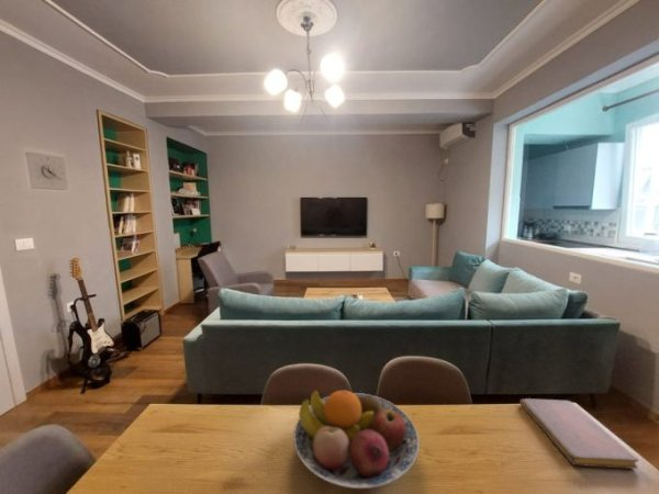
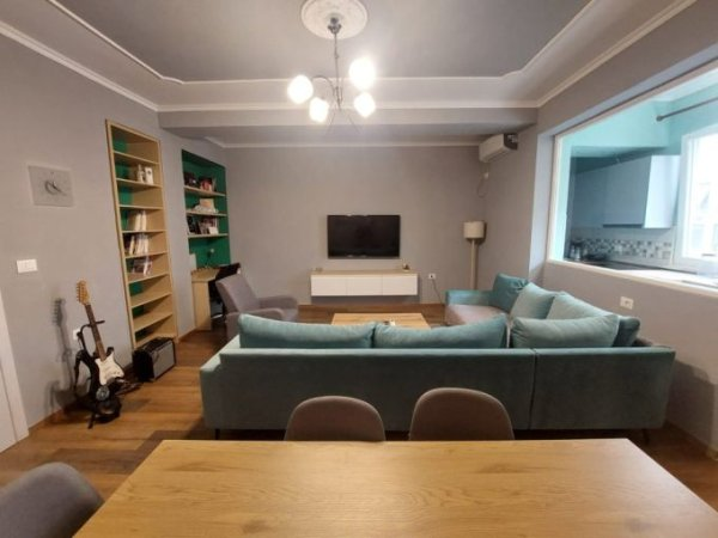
- notebook (570, 428)
- fruit bowl (355, 425)
